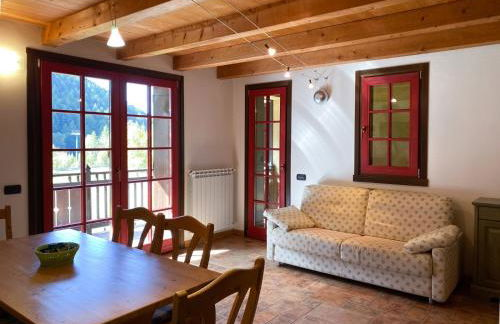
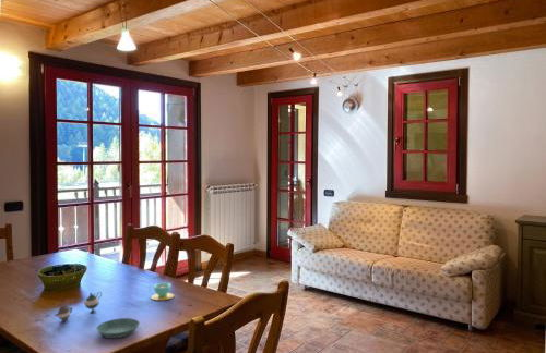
+ saucer (118, 328)
+ teapot (84, 304)
+ teacup (161, 290)
